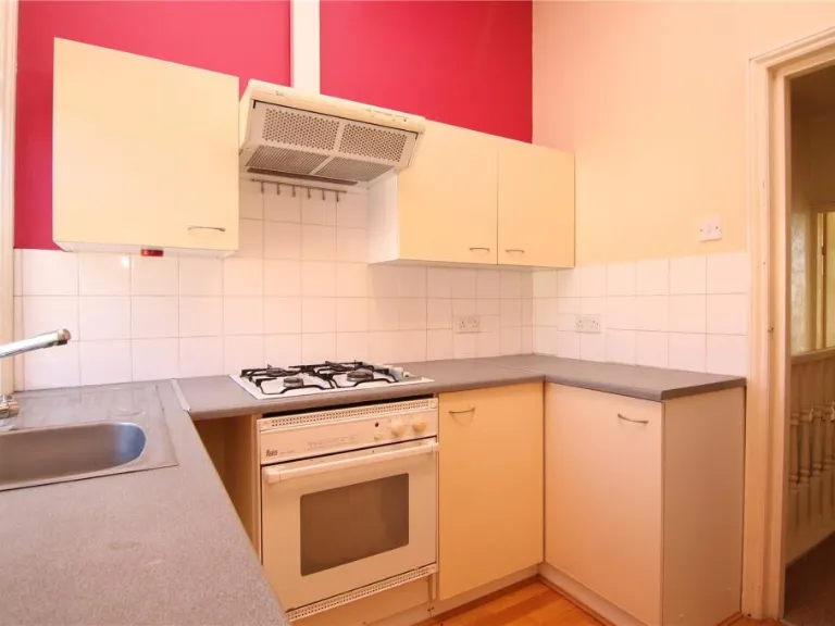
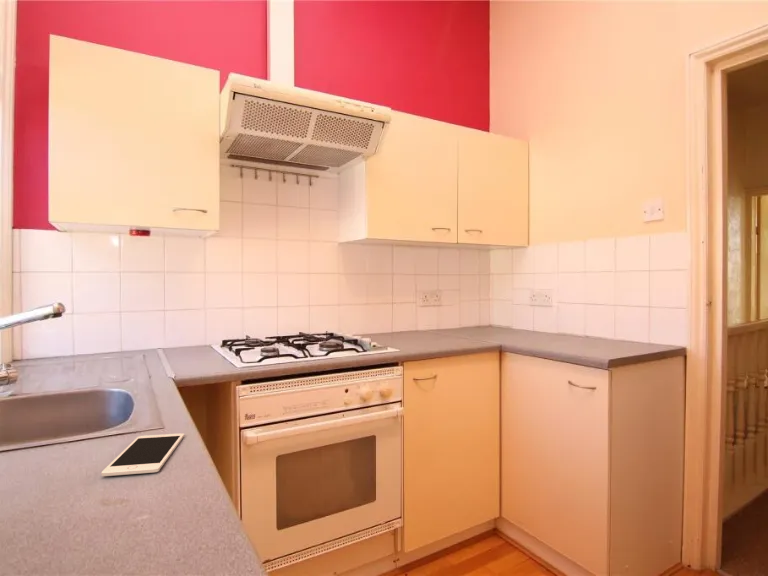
+ cell phone (147, 452)
